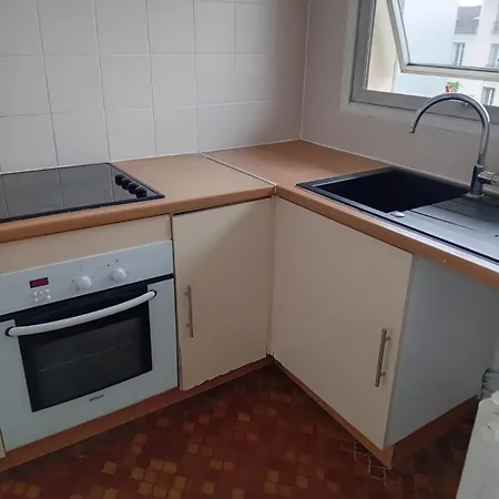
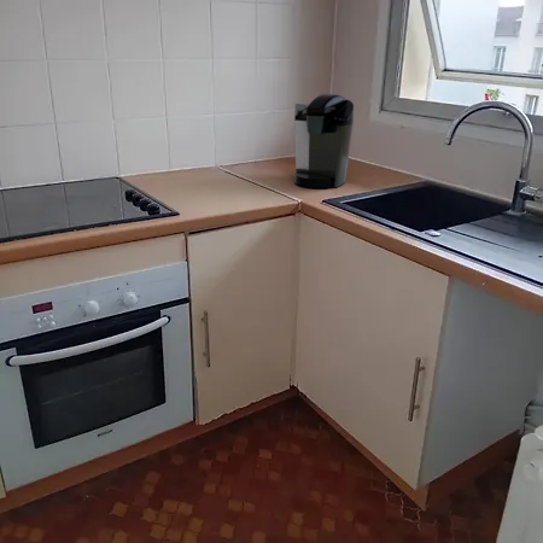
+ coffee maker (310, 136)
